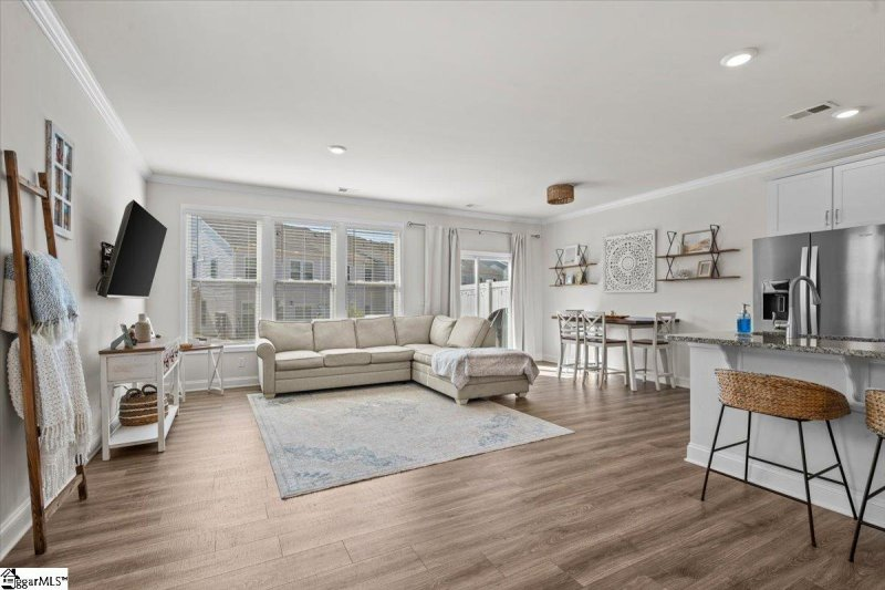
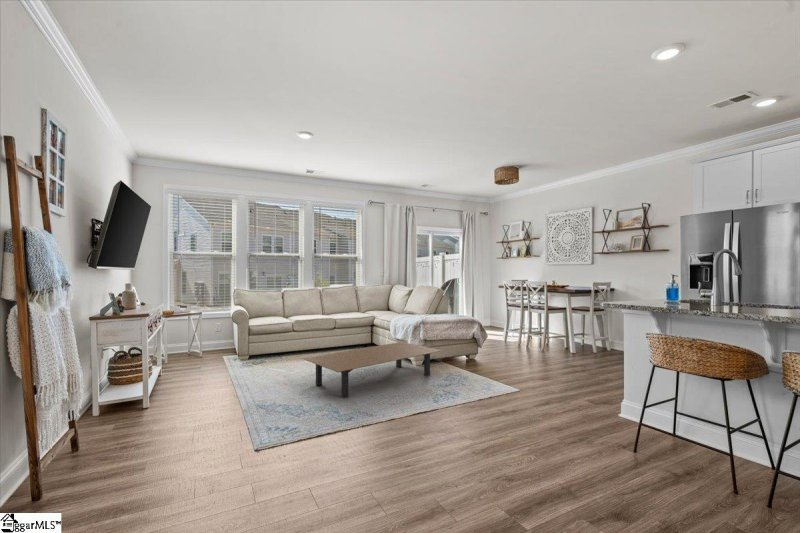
+ coffee table (375, 364)
